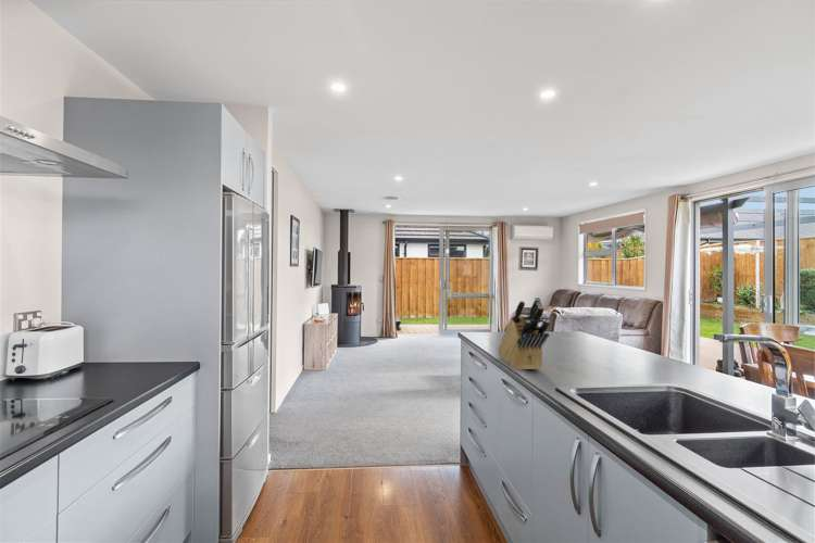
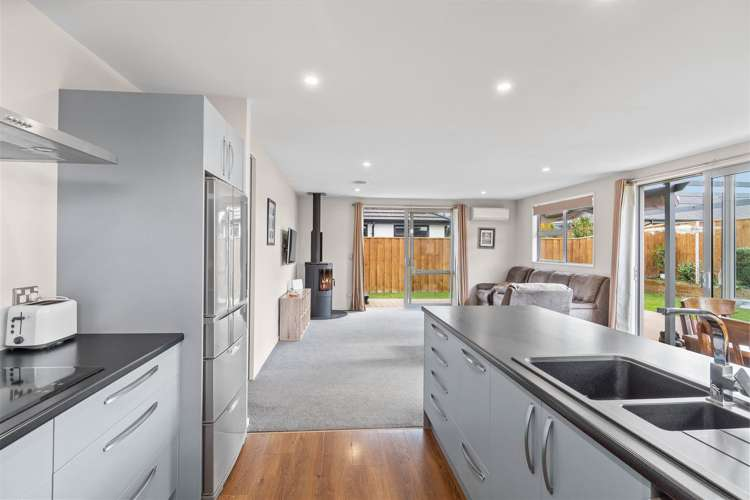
- knife block (522, 330)
